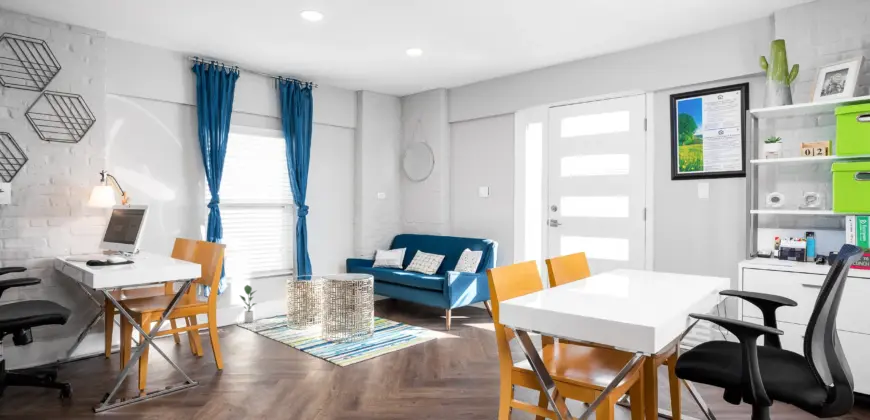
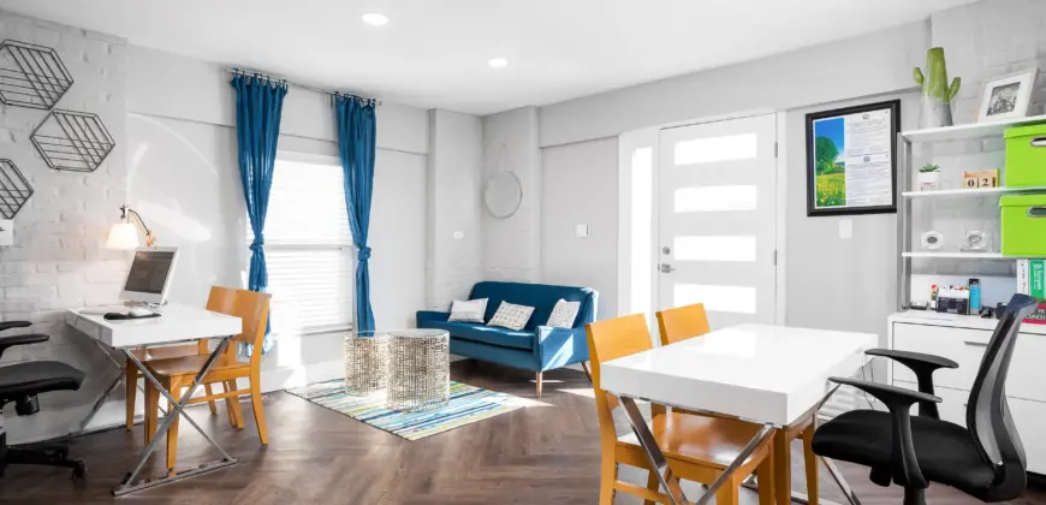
- potted plant (248, 304)
